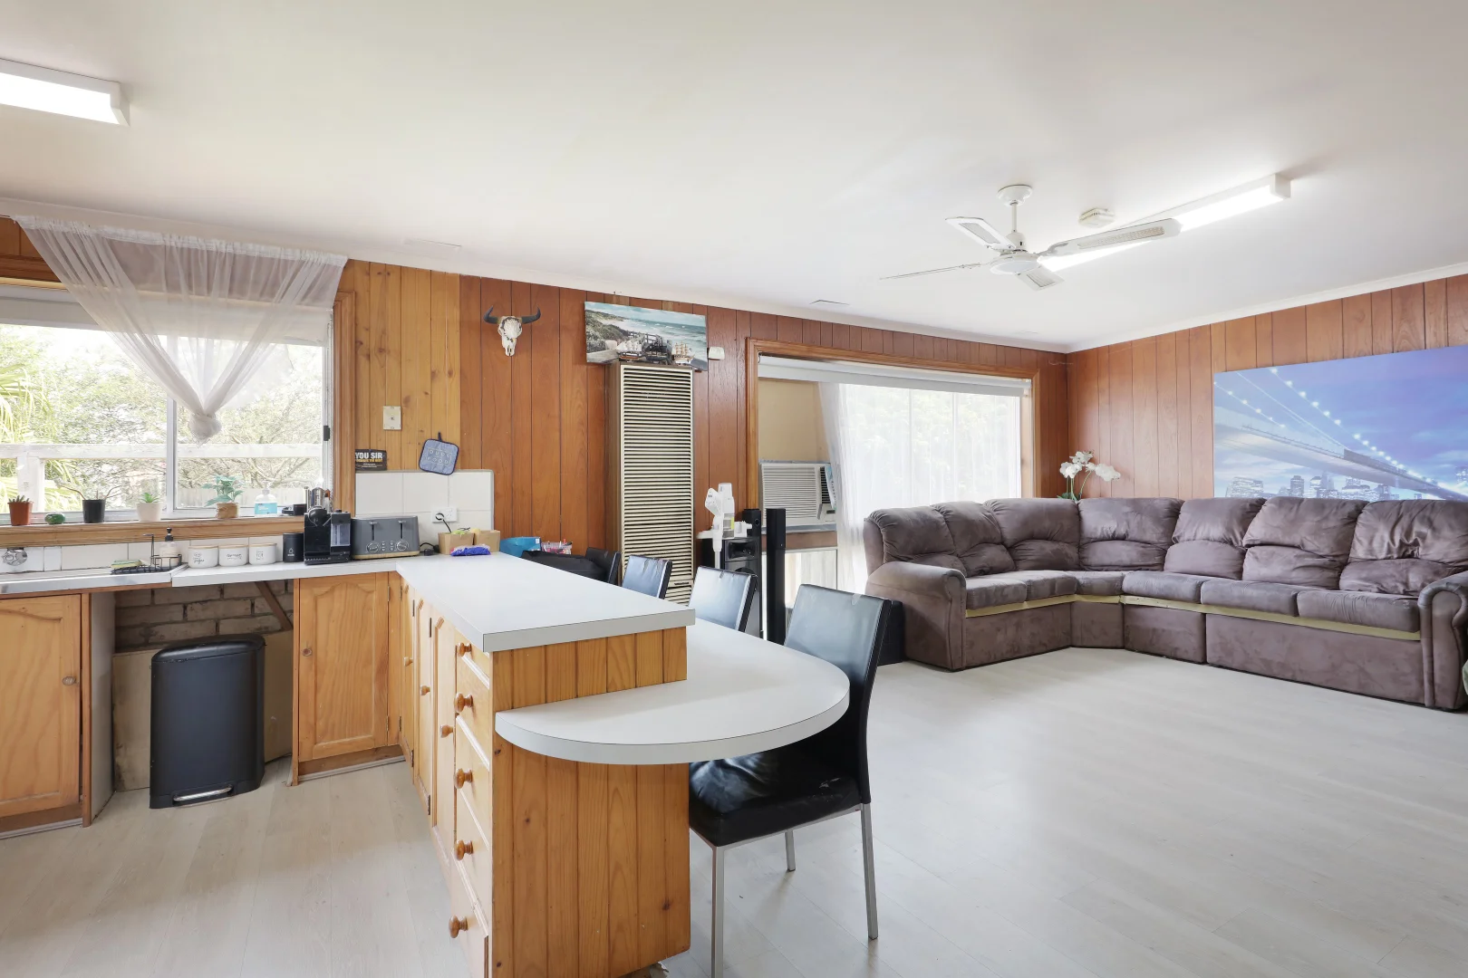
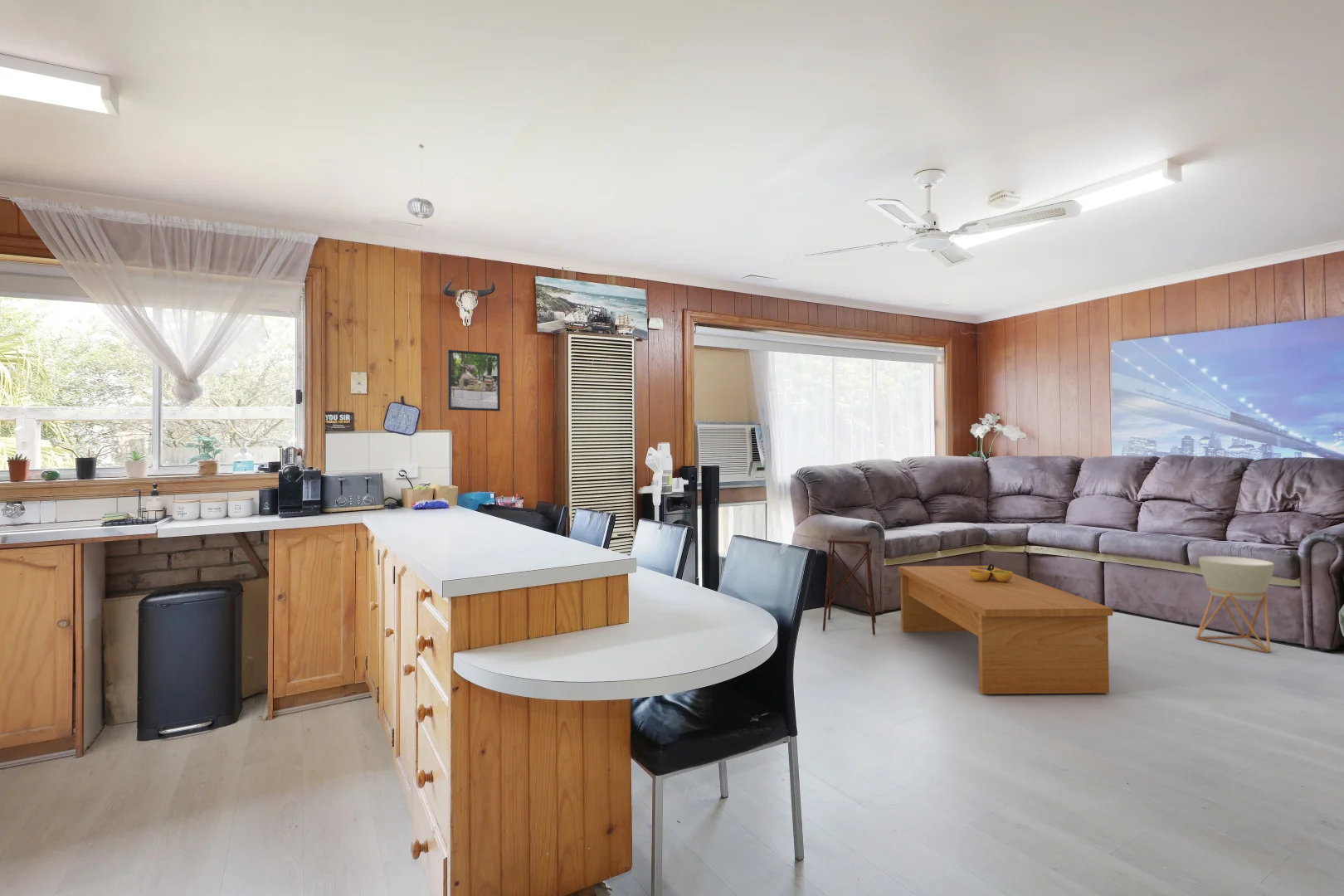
+ coffee table (988, 621)
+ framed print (474, 381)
+ planter (1235, 601)
+ pendant light (421, 181)
+ decorative bowl (986, 572)
+ side table (850, 582)
